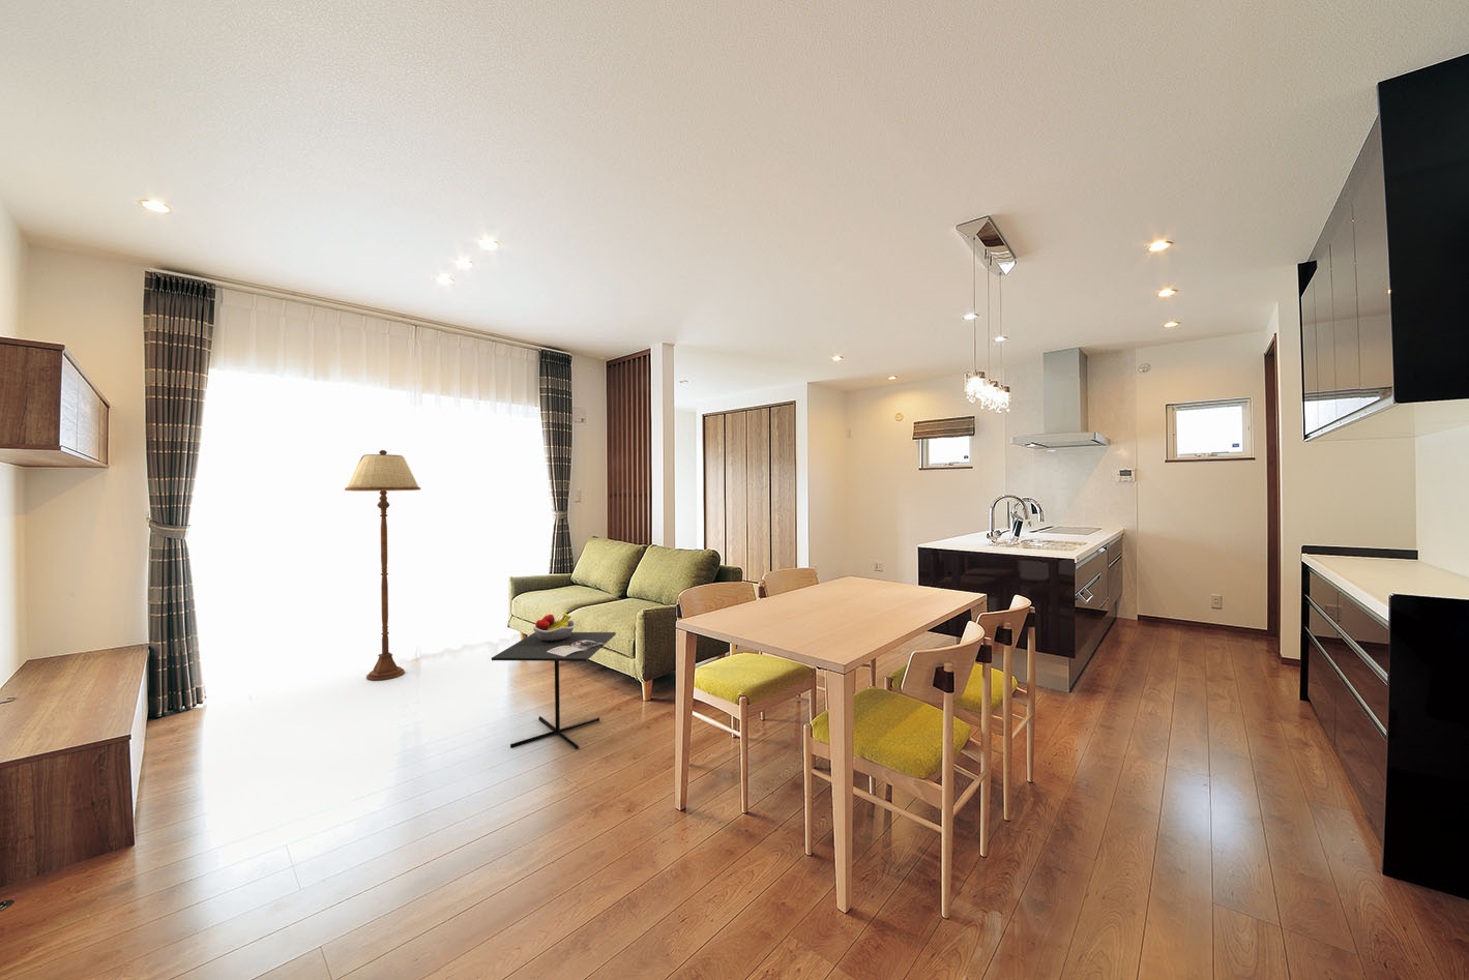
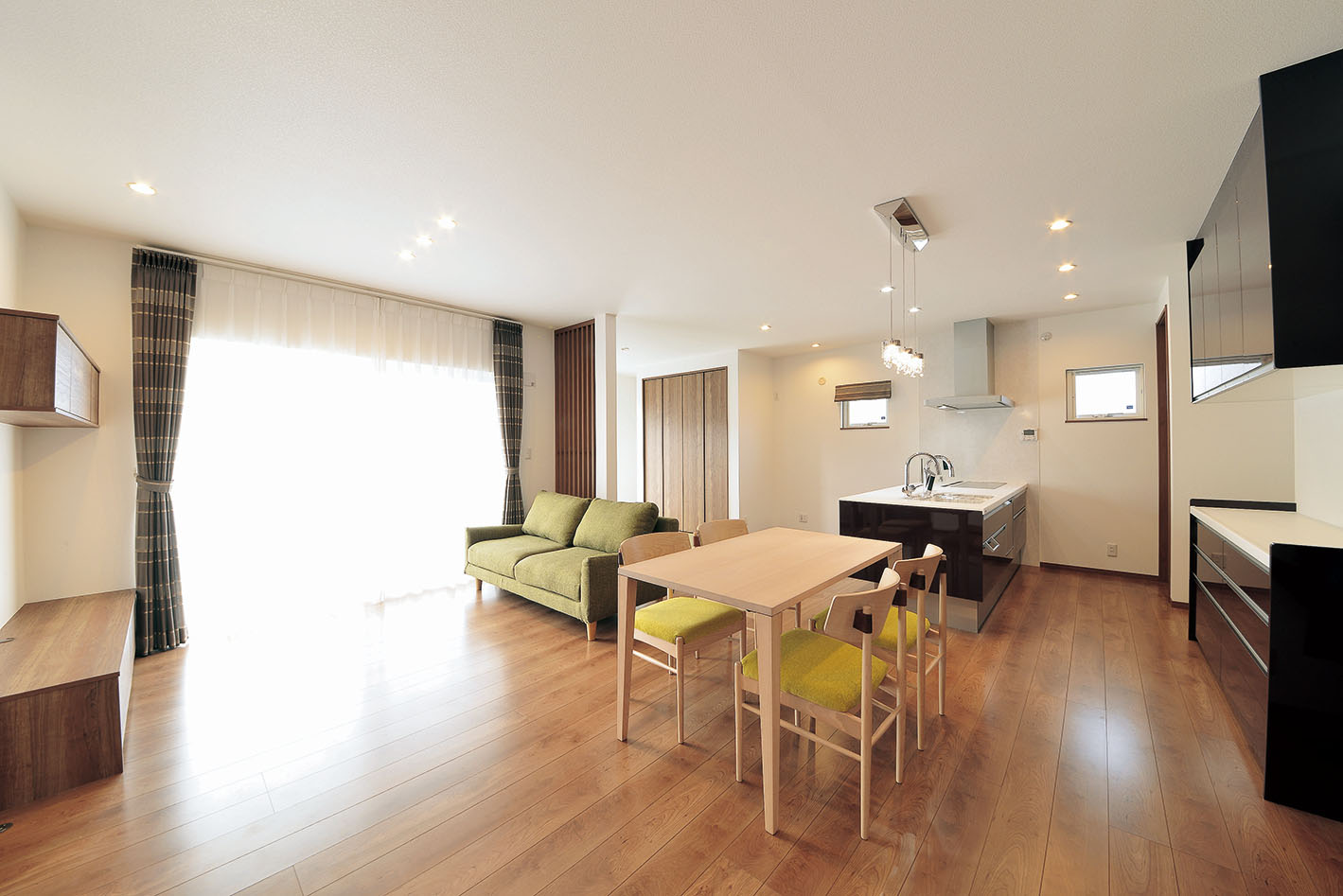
- kitchen table (558, 677)
- floor lamp (384, 562)
